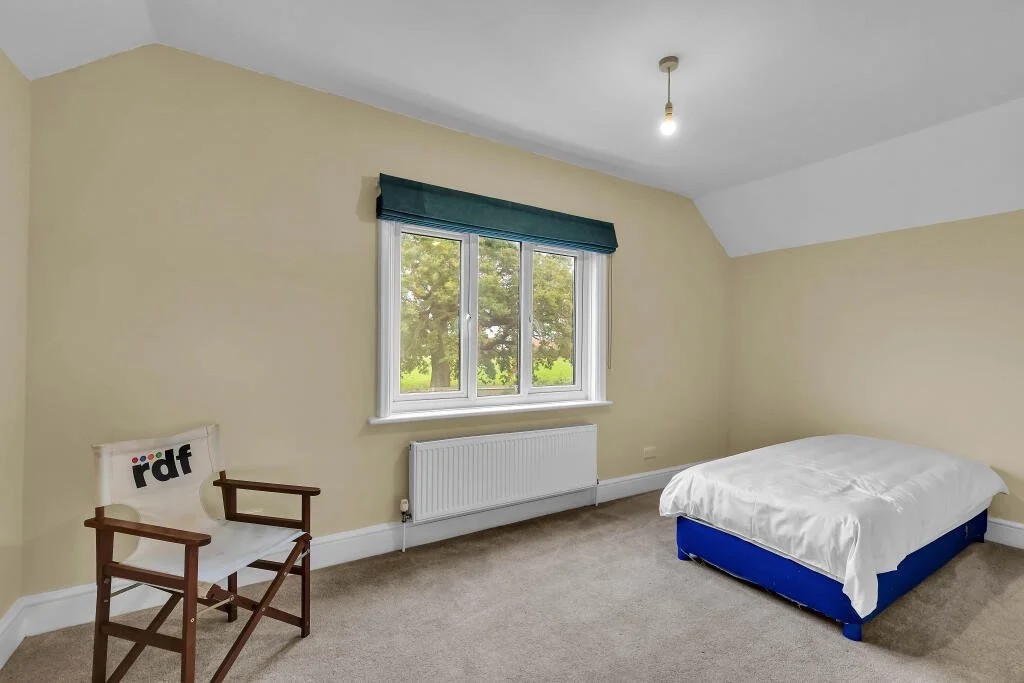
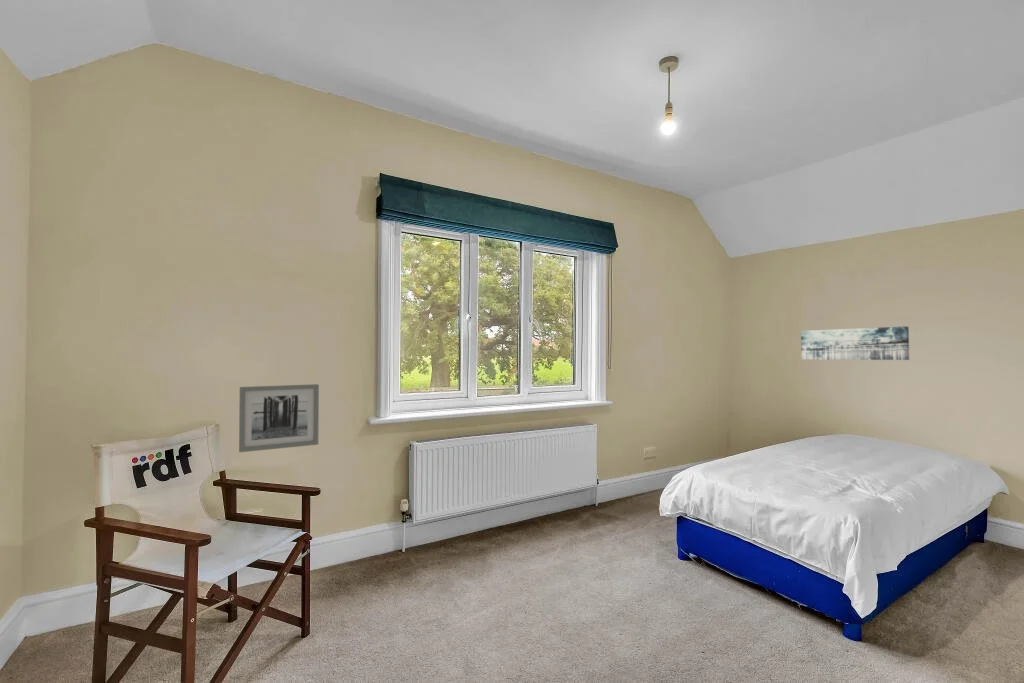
+ wall art (850, 344)
+ wall art (280, 416)
